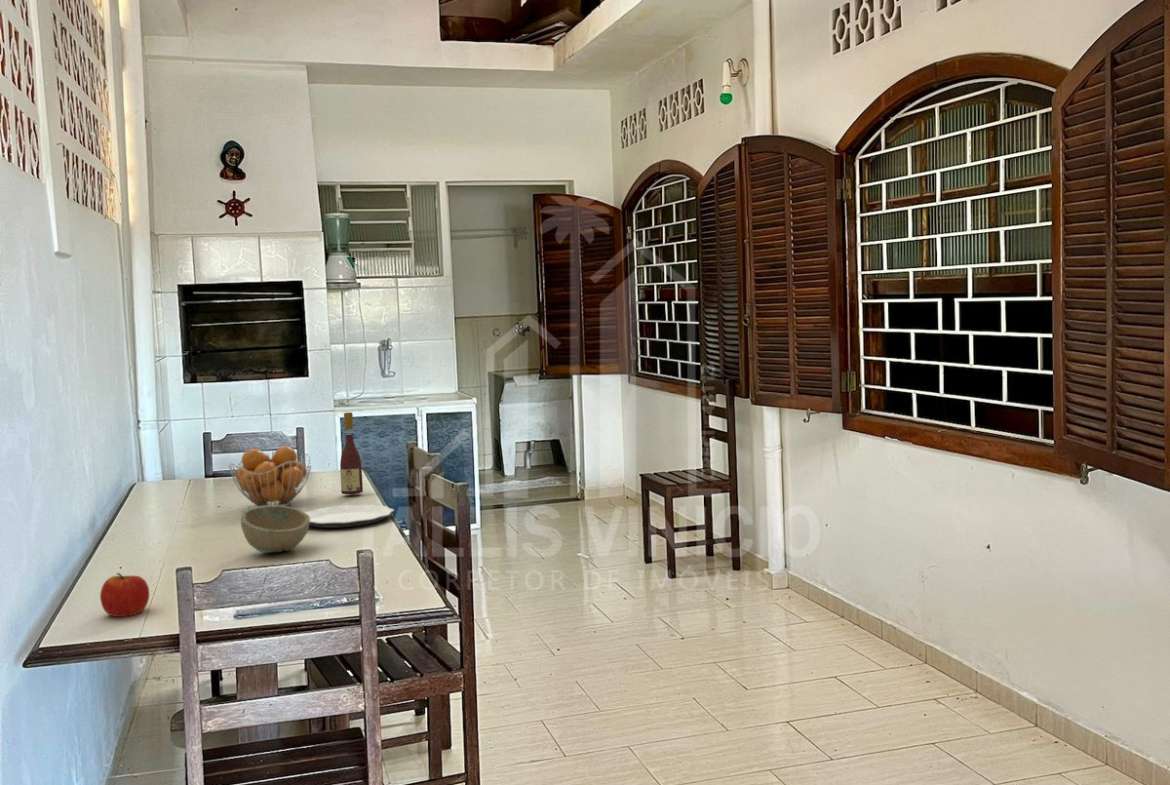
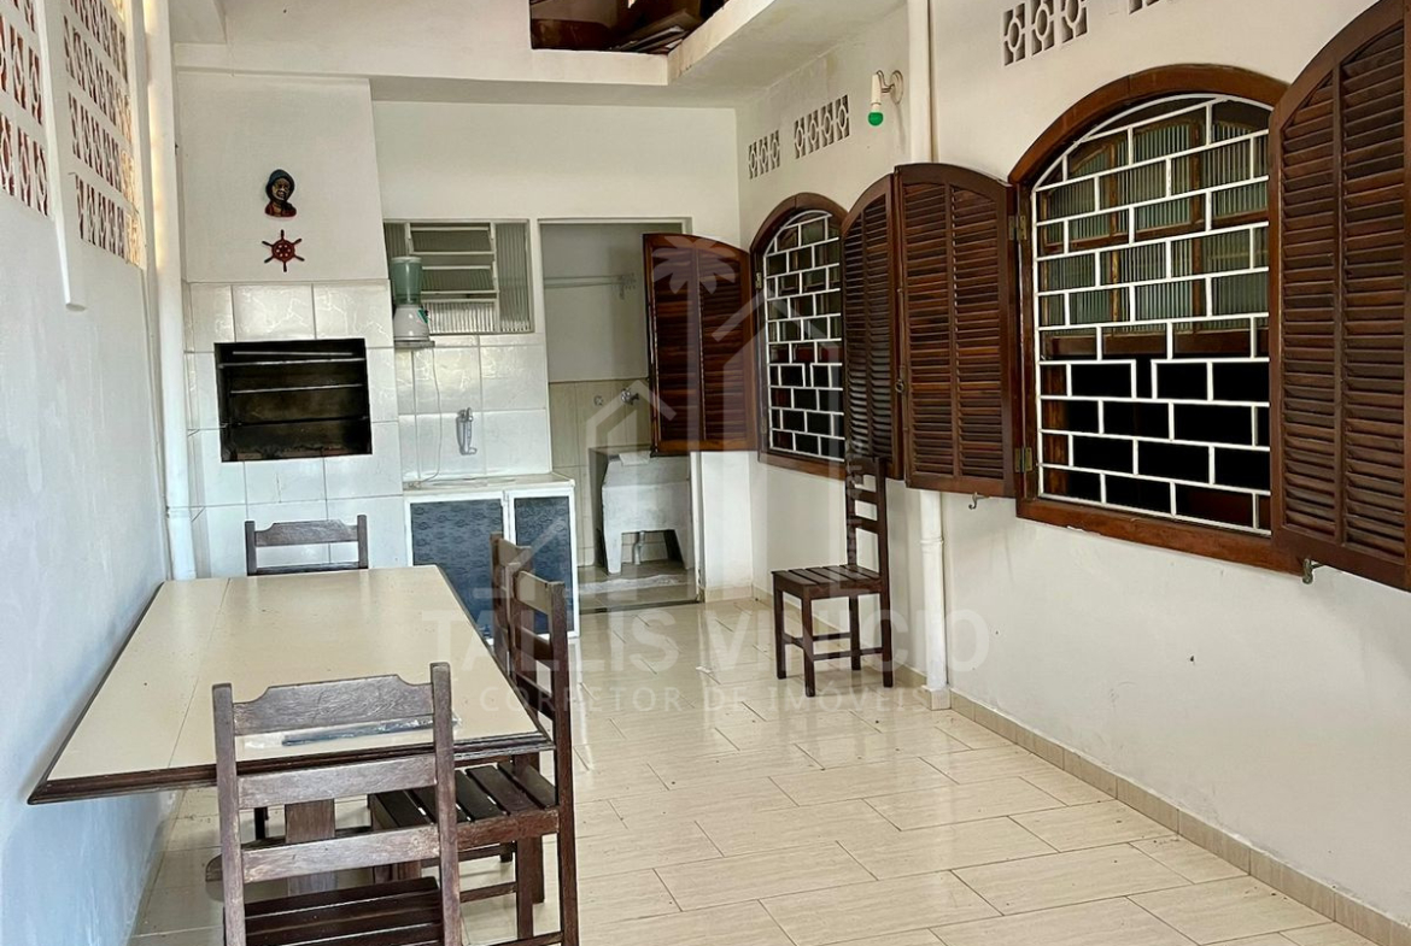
- bowl (276, 530)
- apple (124, 593)
- plate (346, 516)
- fruit basket (271, 476)
- wine bottle (350, 454)
